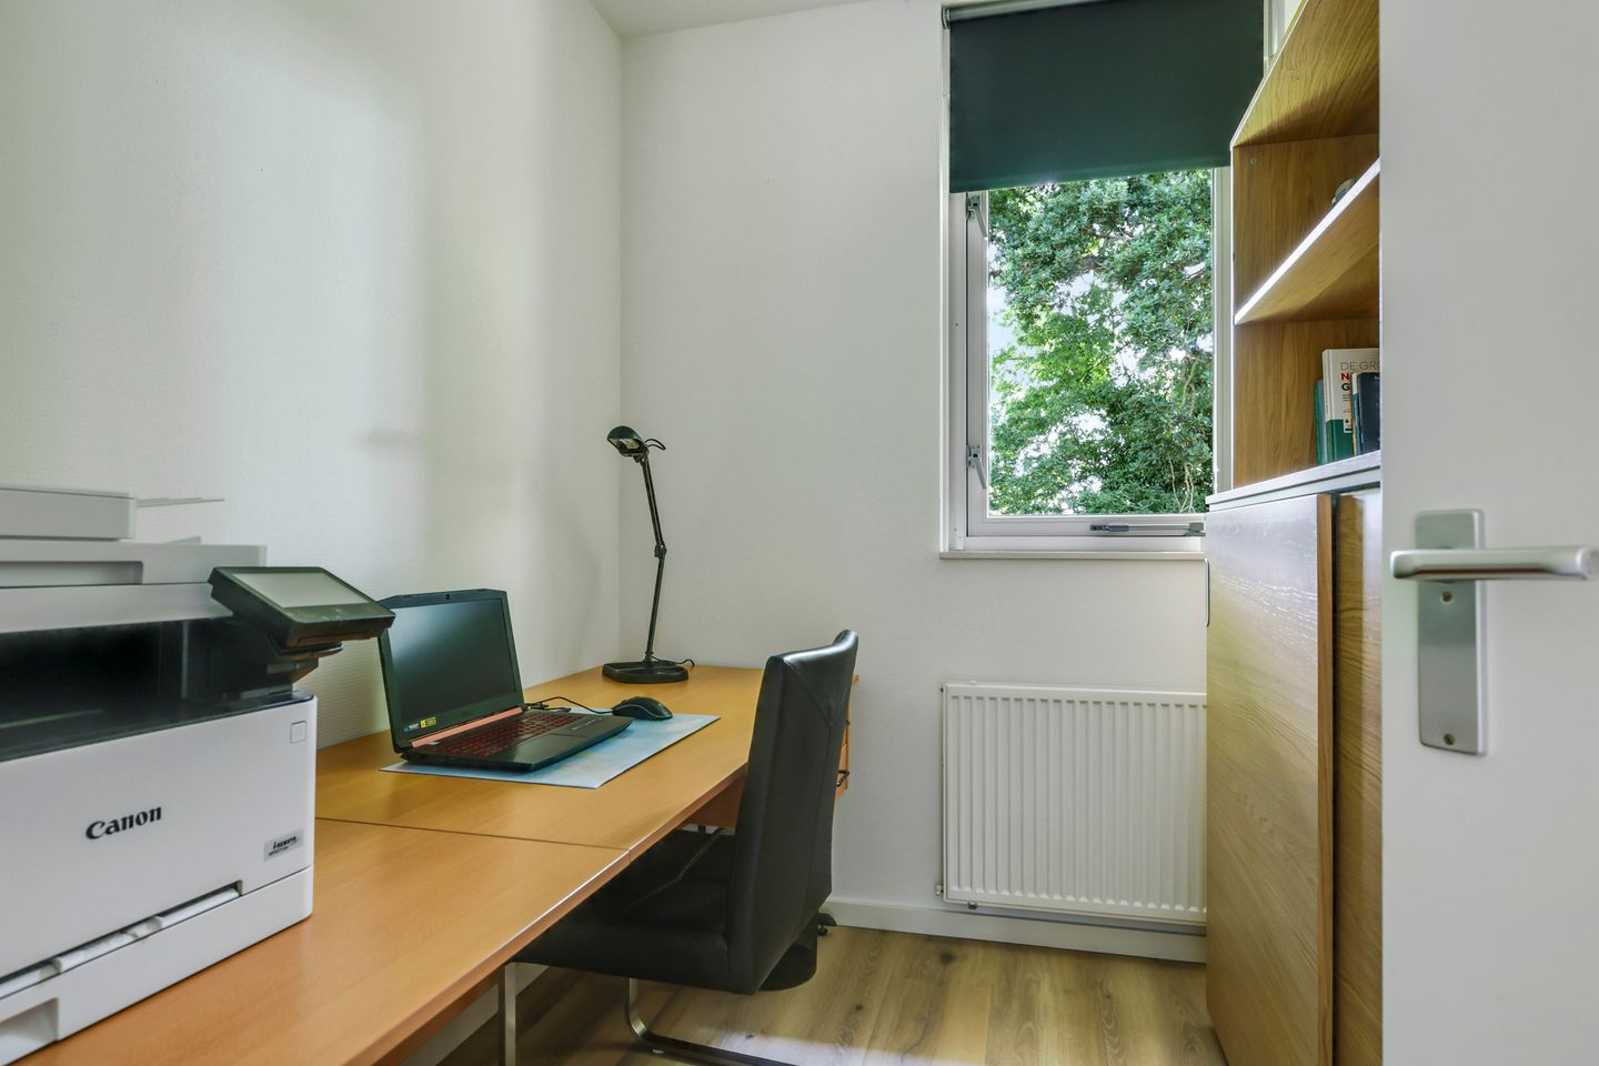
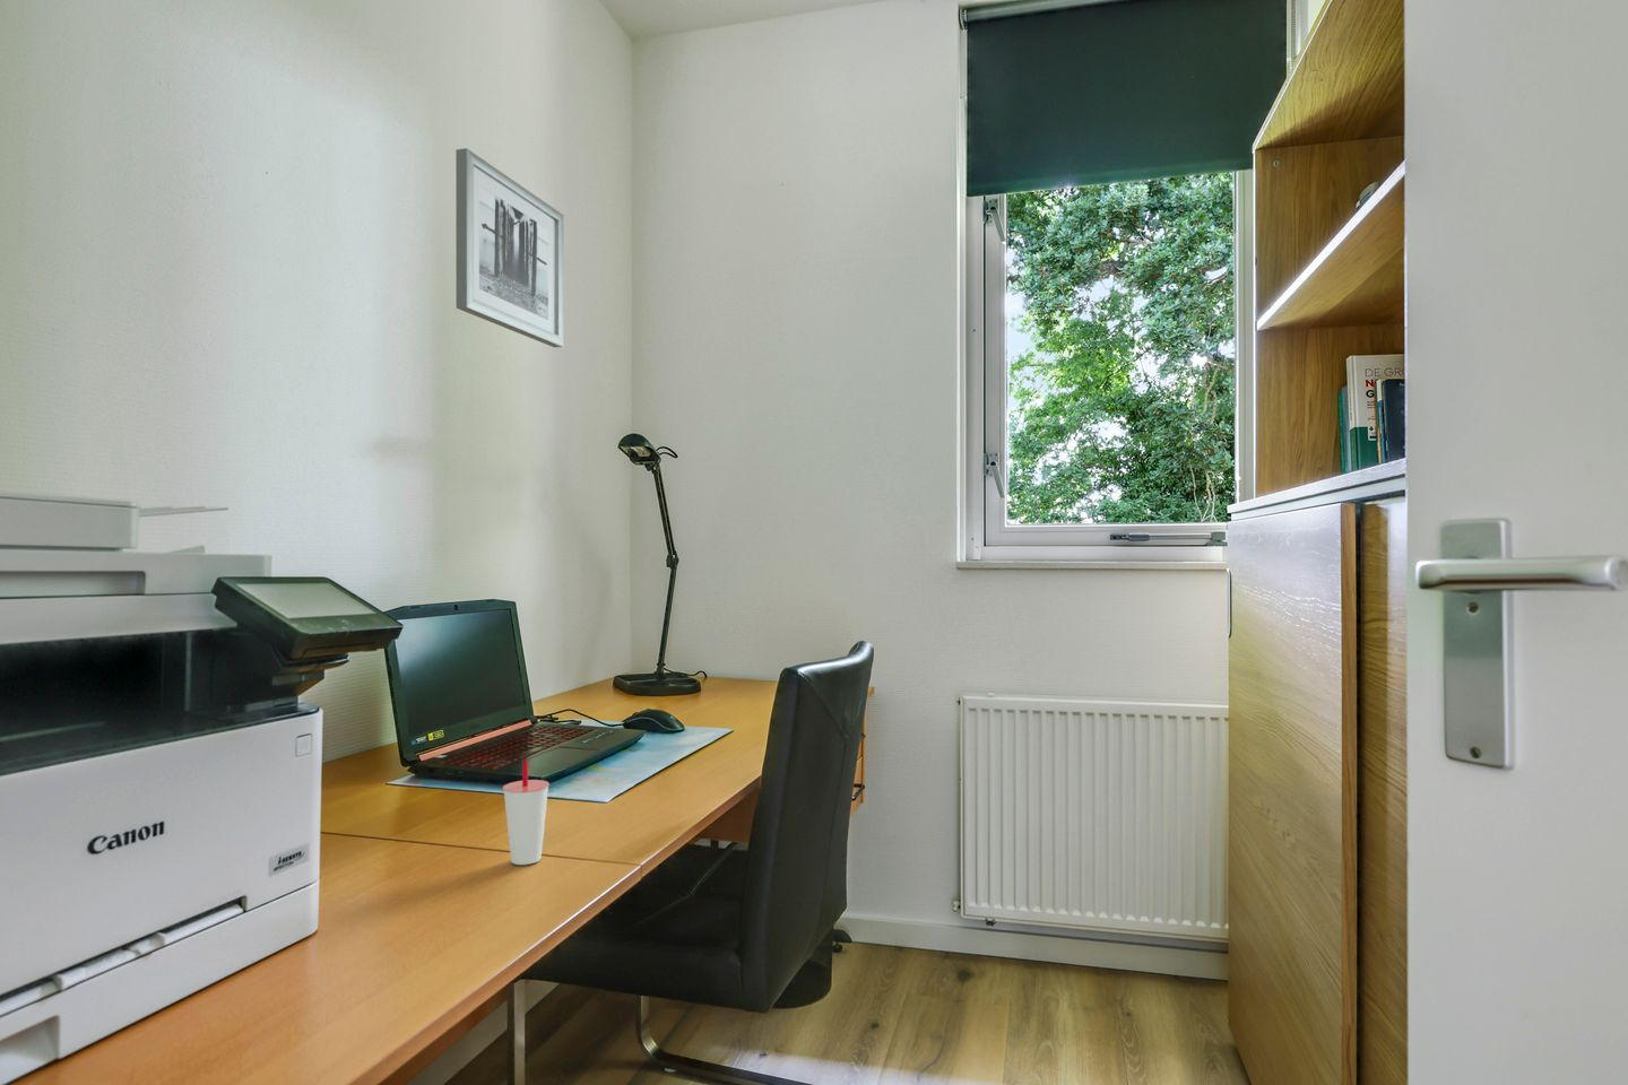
+ wall art (515, 257)
+ cup (526, 809)
